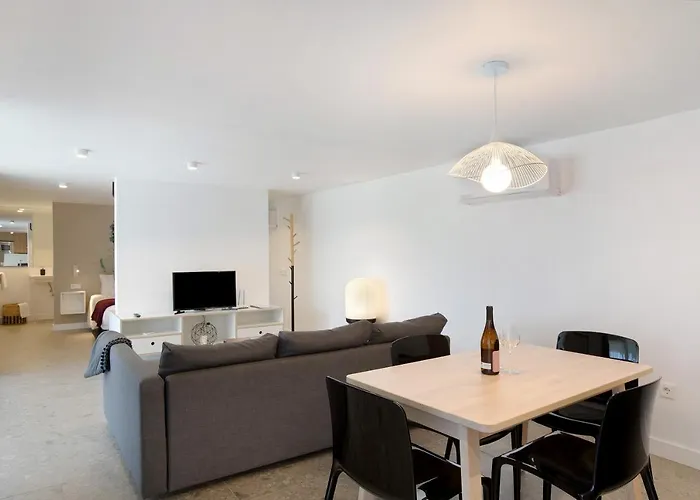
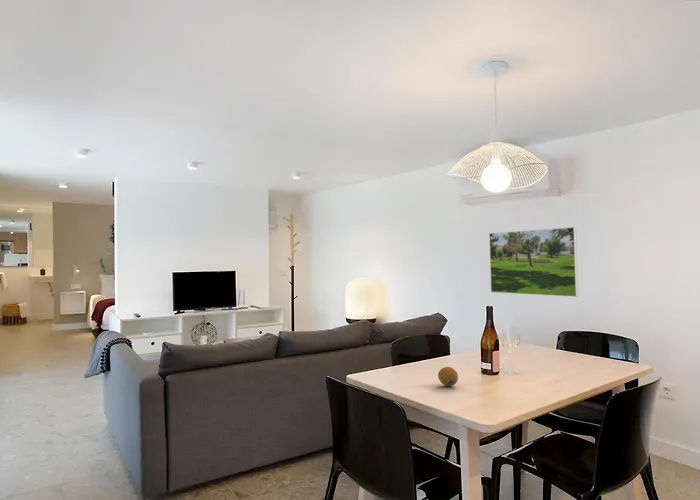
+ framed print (530, 262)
+ fruit (448, 376)
